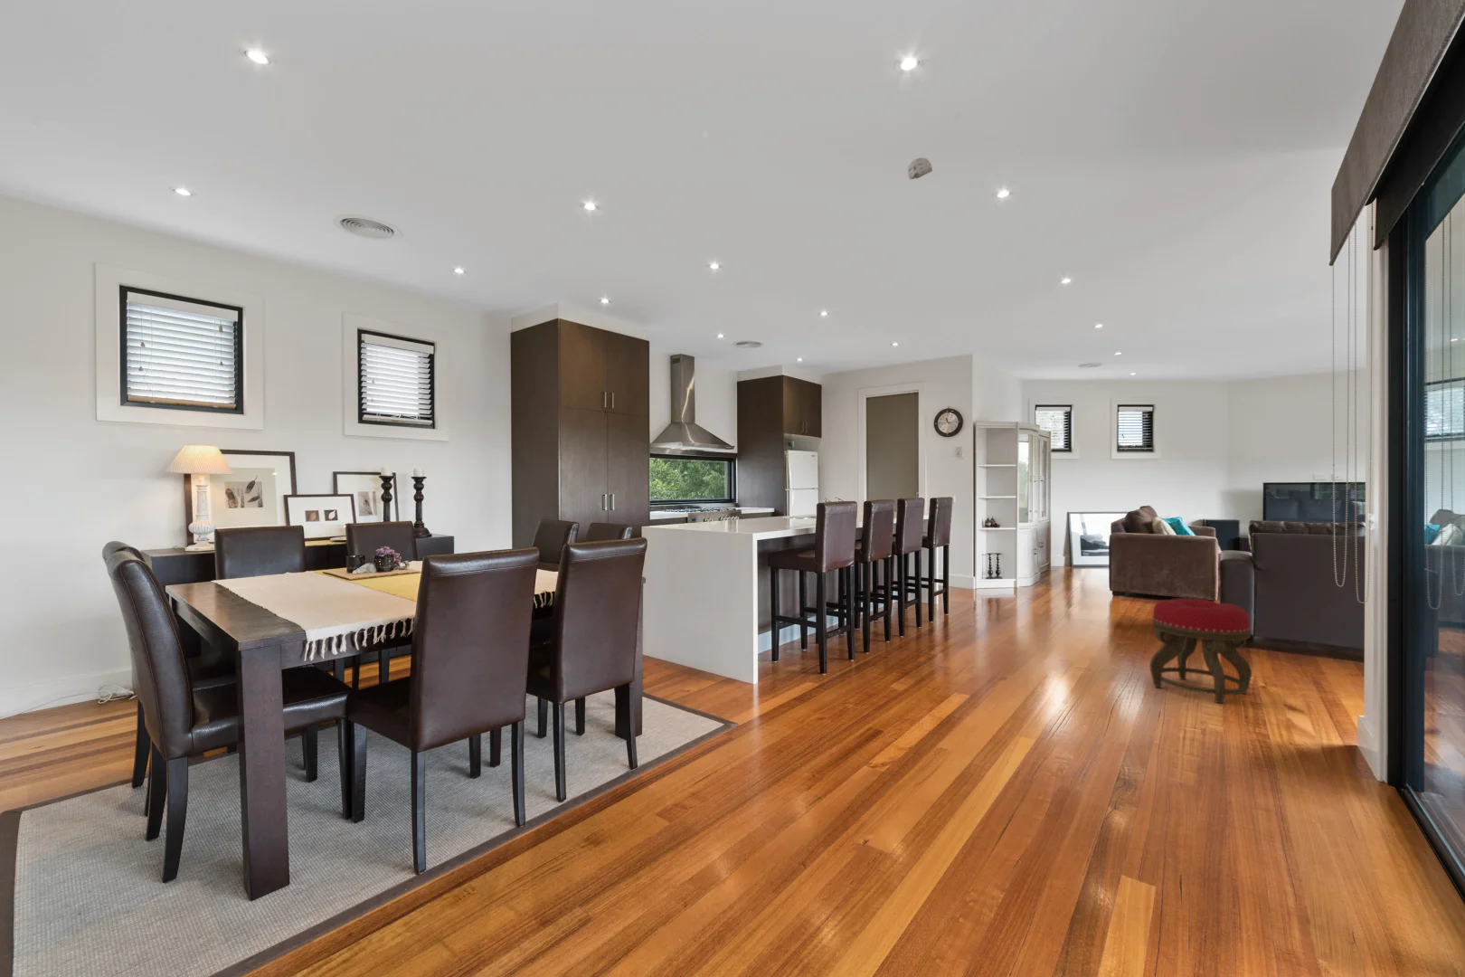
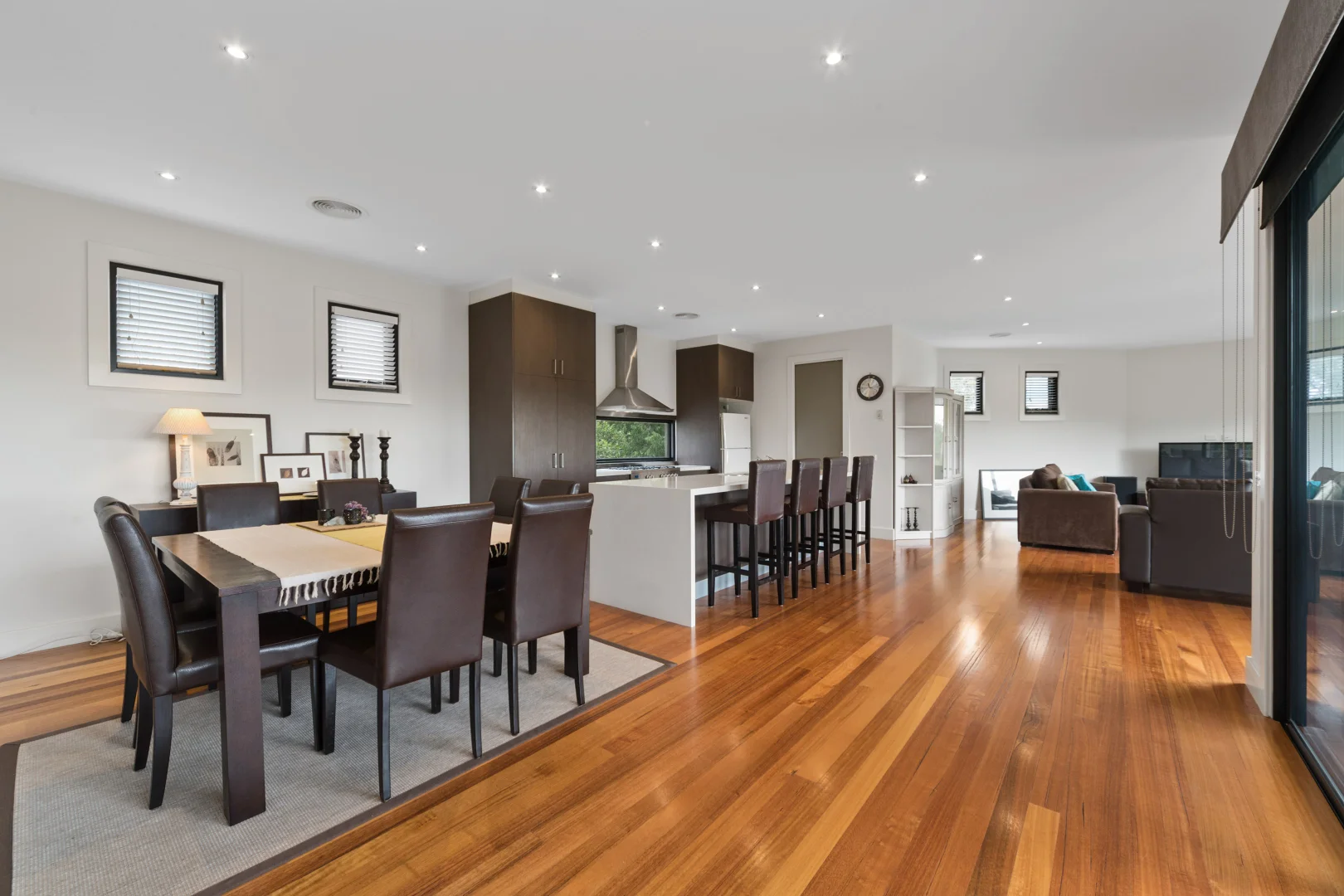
- stool (1202, 646)
- smoke detector (920, 170)
